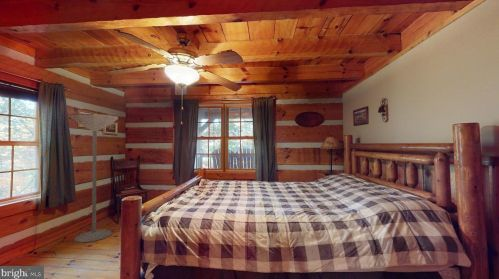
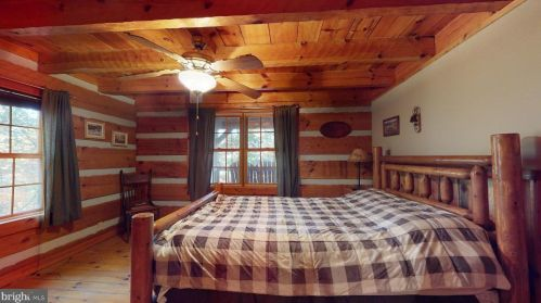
- floor lamp (94, 175)
